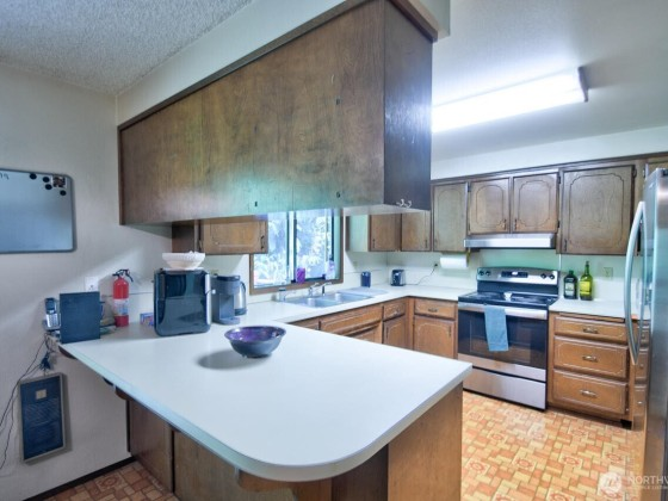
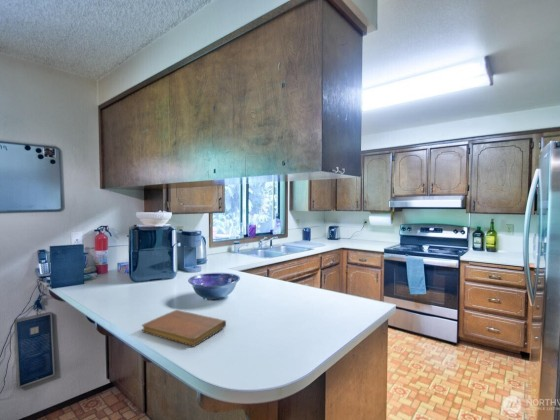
+ notebook (184, 325)
